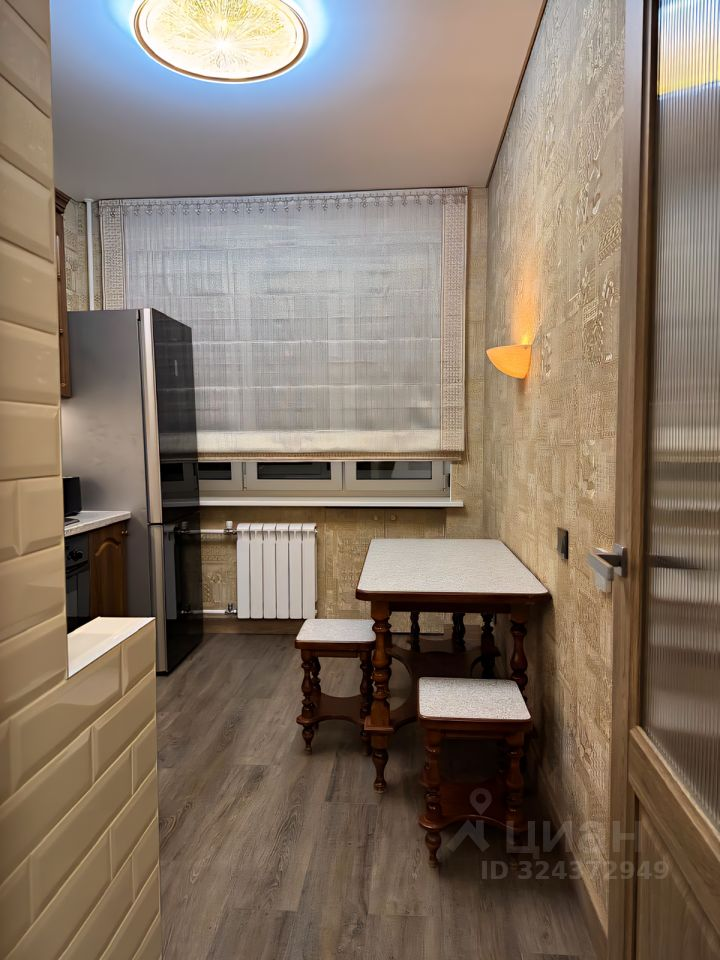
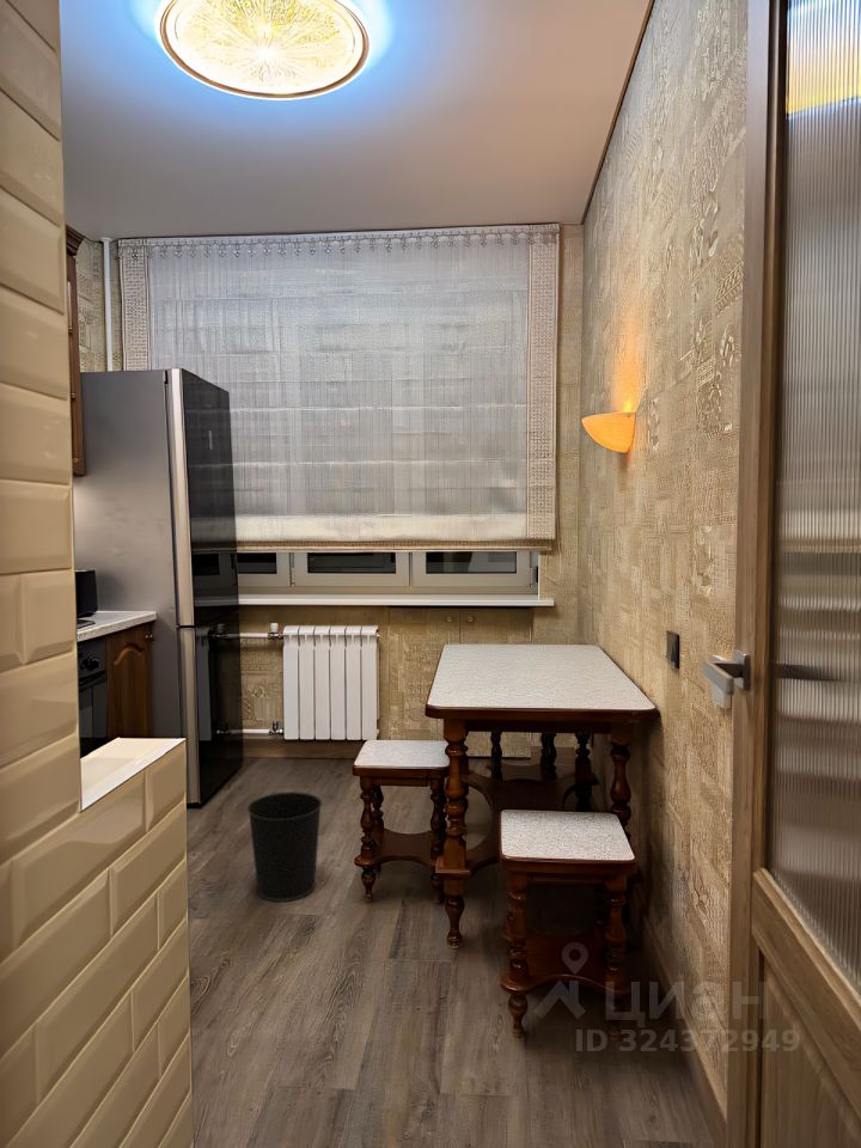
+ wastebasket (285, 845)
